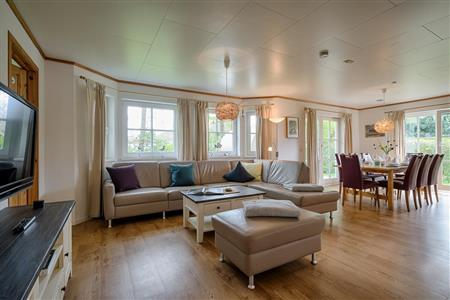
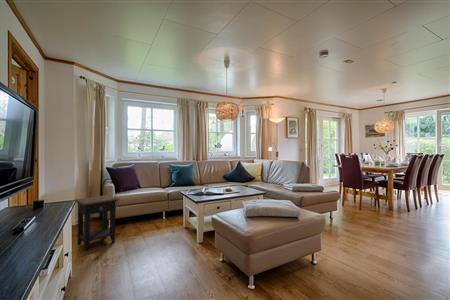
+ side table (102, 224)
